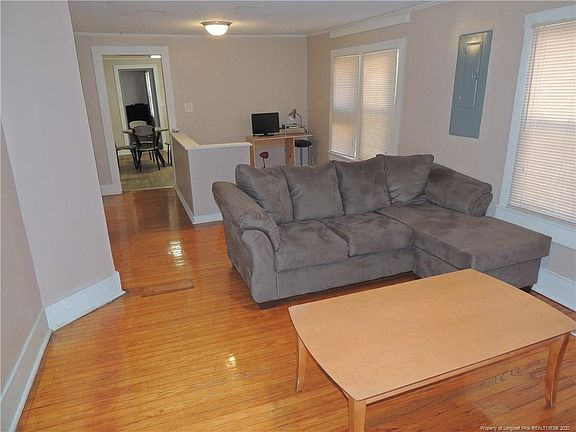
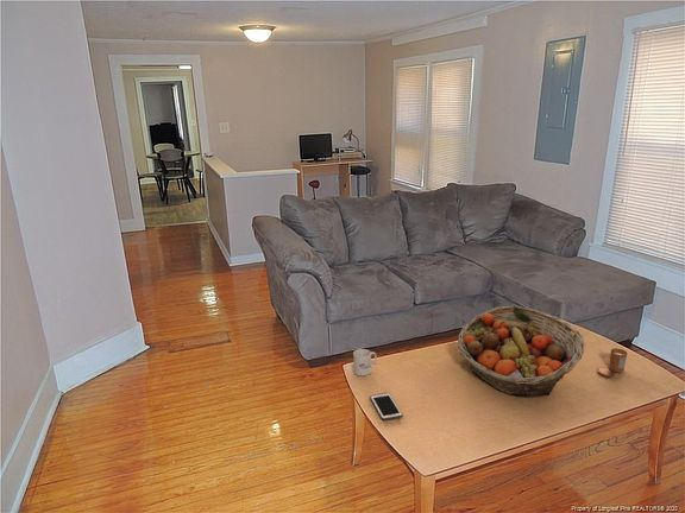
+ fruit basket (516, 349)
+ candle (611, 362)
+ cell phone (385, 406)
+ mug (365, 361)
